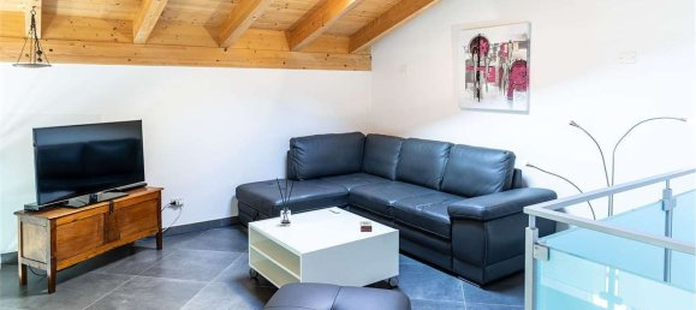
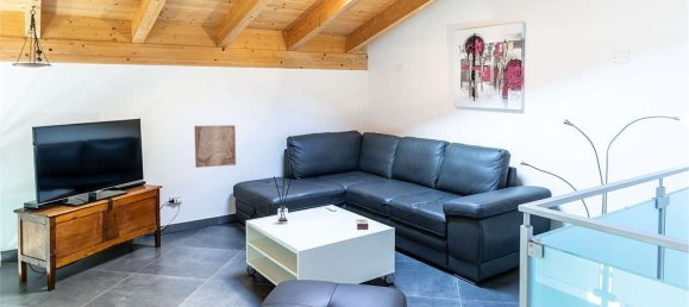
+ wall art (215, 145)
